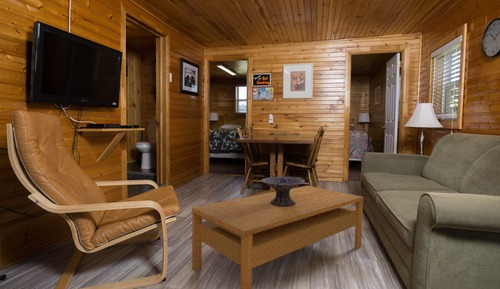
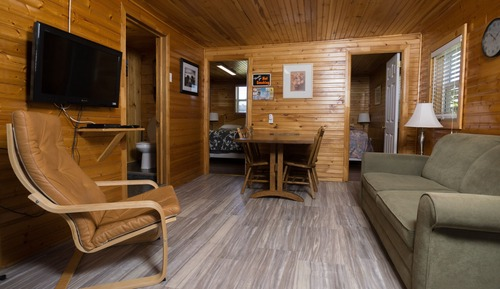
- decorative bowl (282, 191)
- coffee table (285, 230)
